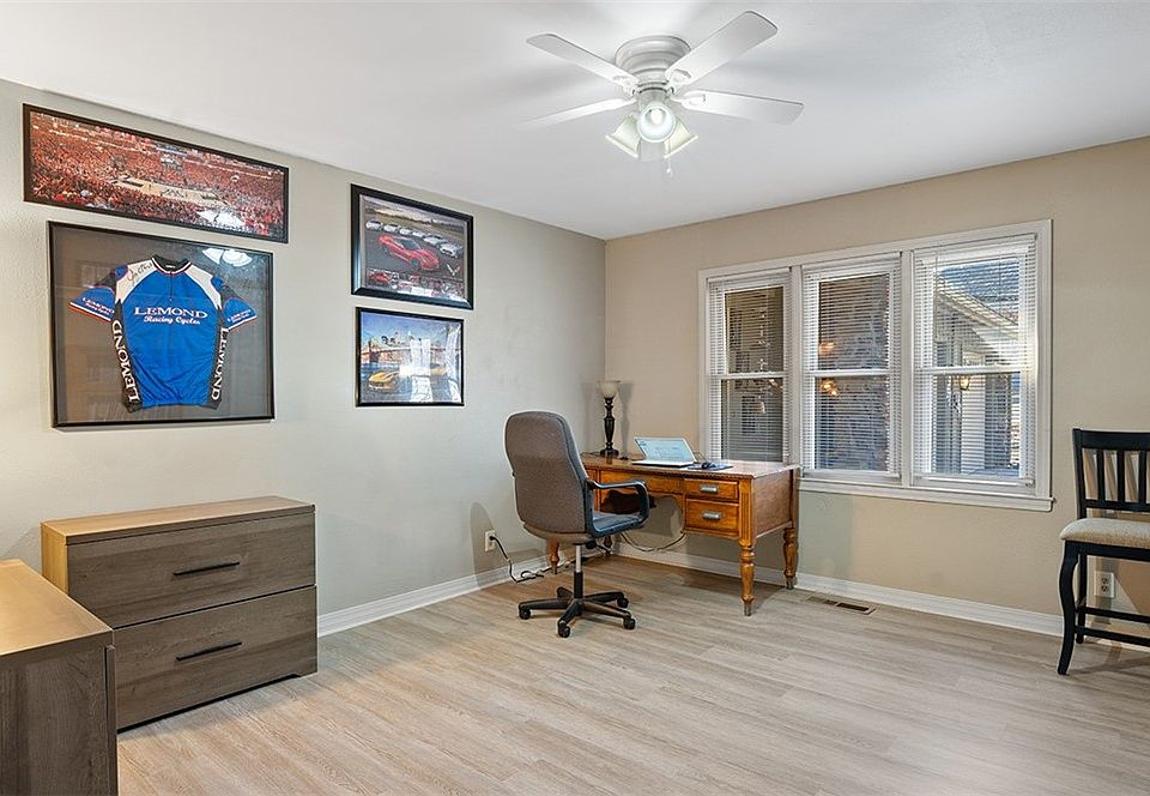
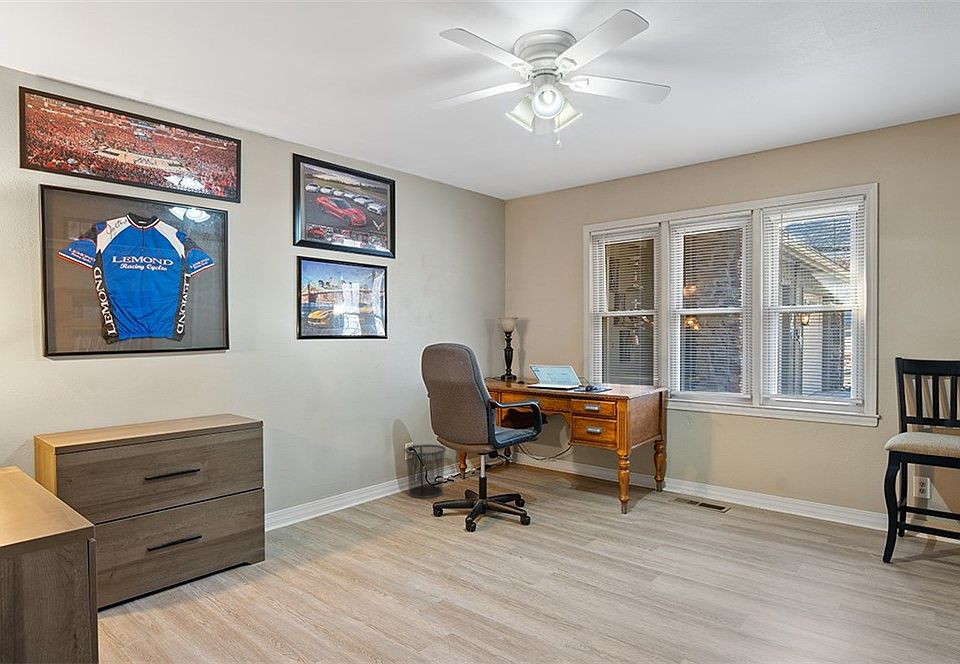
+ waste bin (425, 471)
